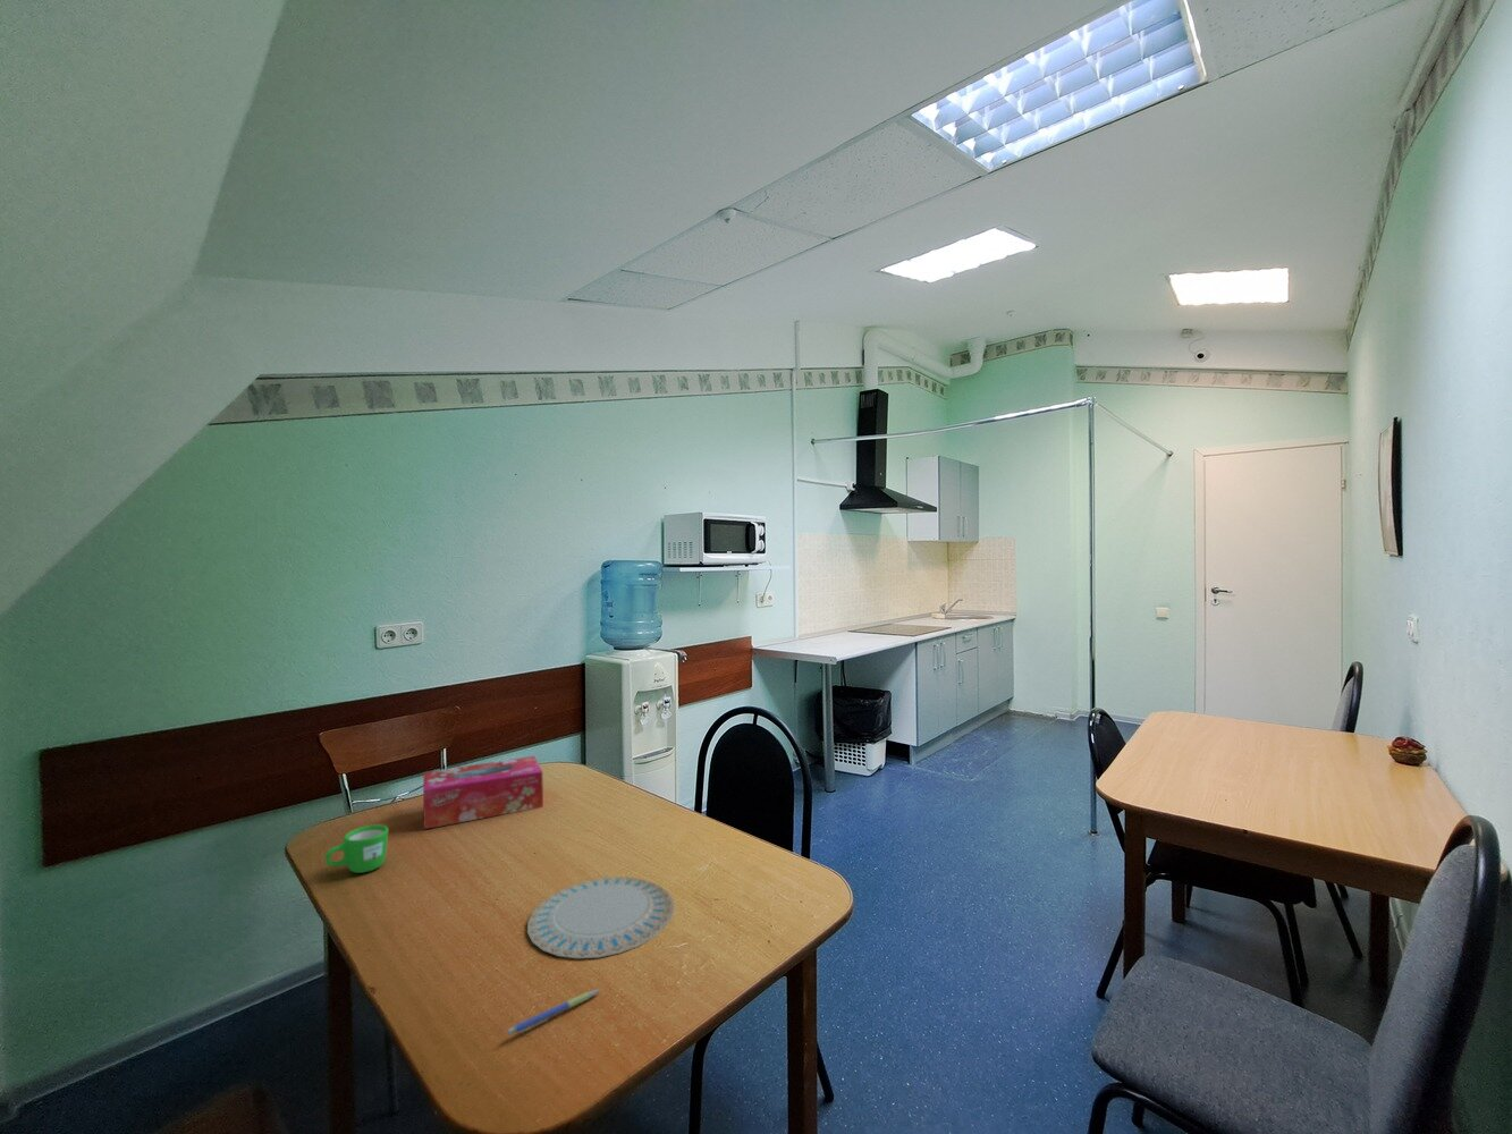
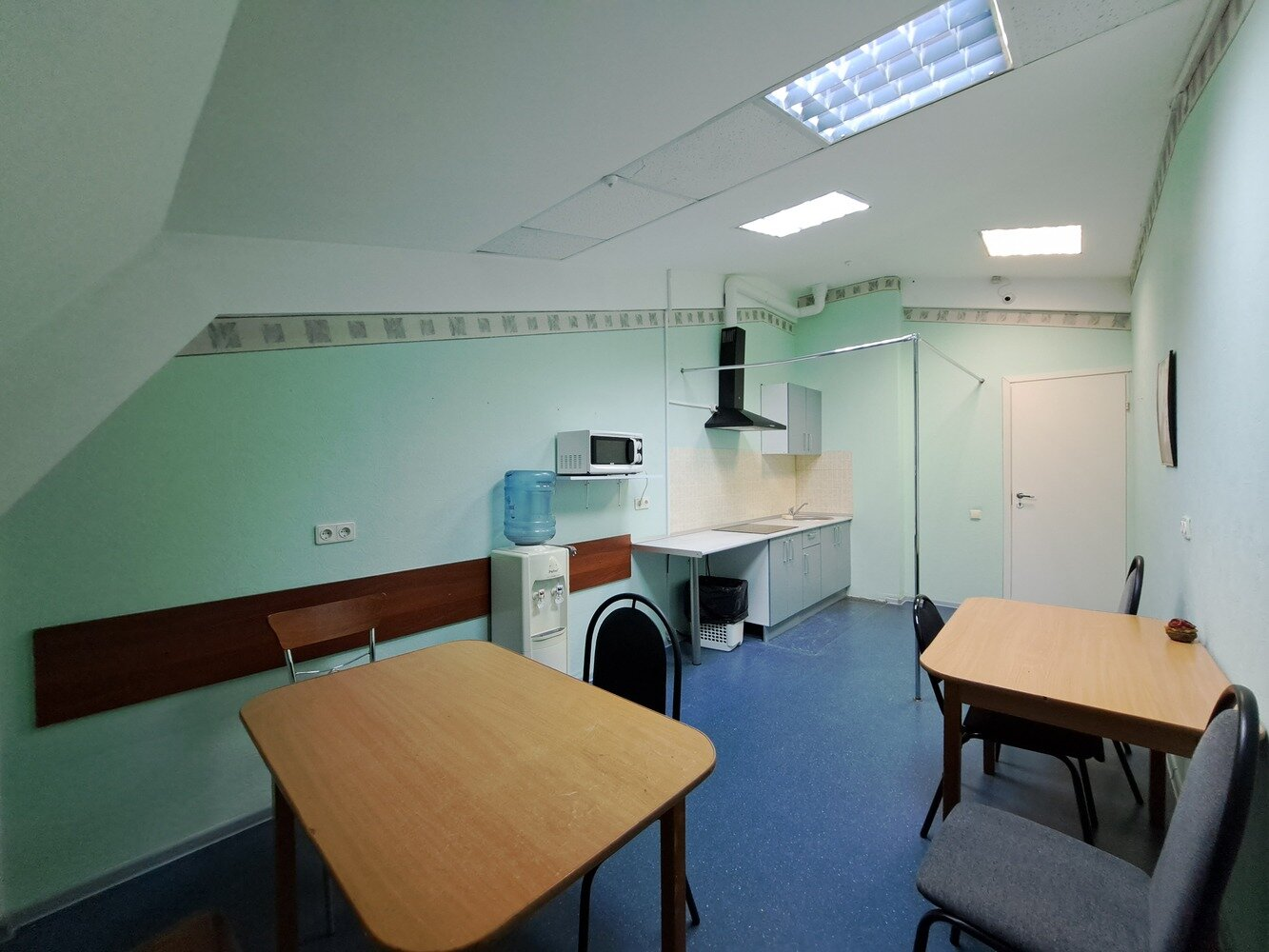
- mug (357, 852)
- pen (555, 1009)
- chinaware (603, 910)
- tissue box (484, 790)
